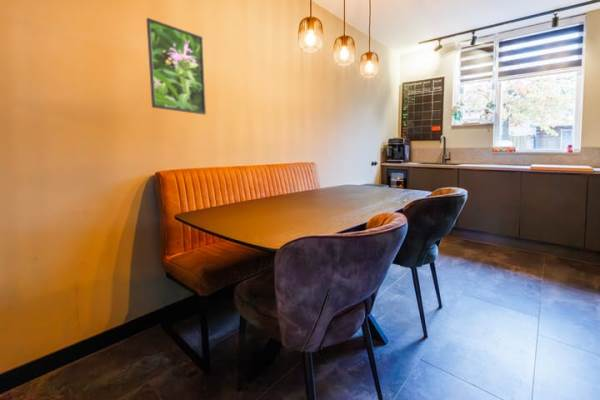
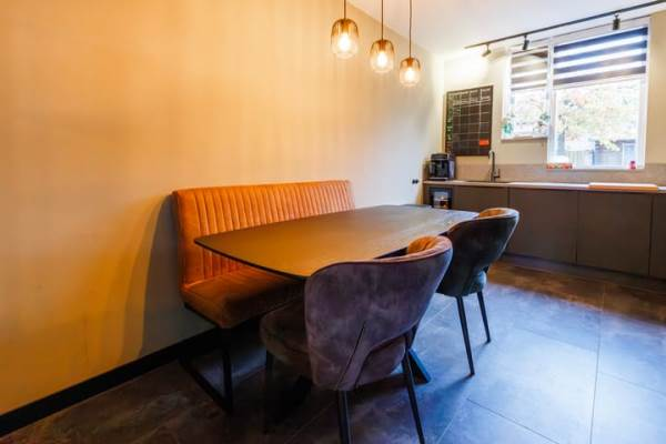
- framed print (178, 70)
